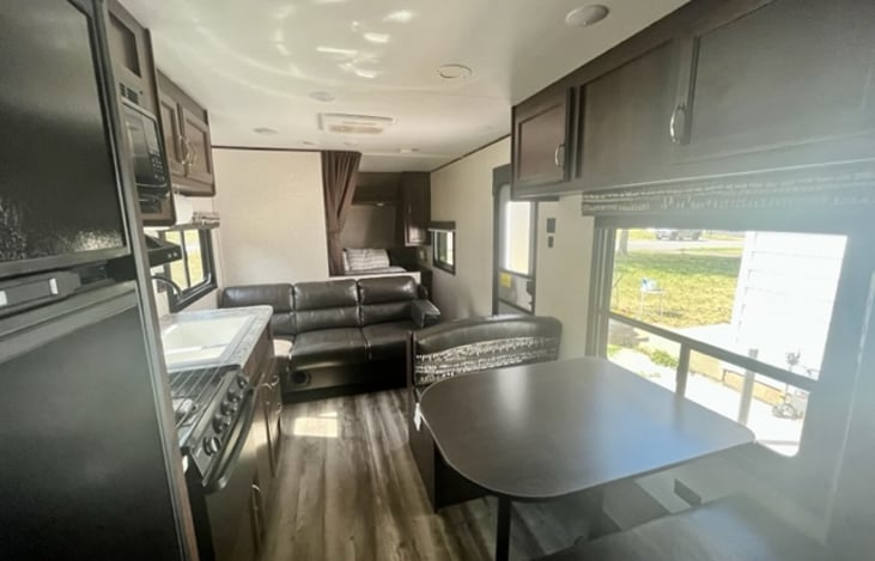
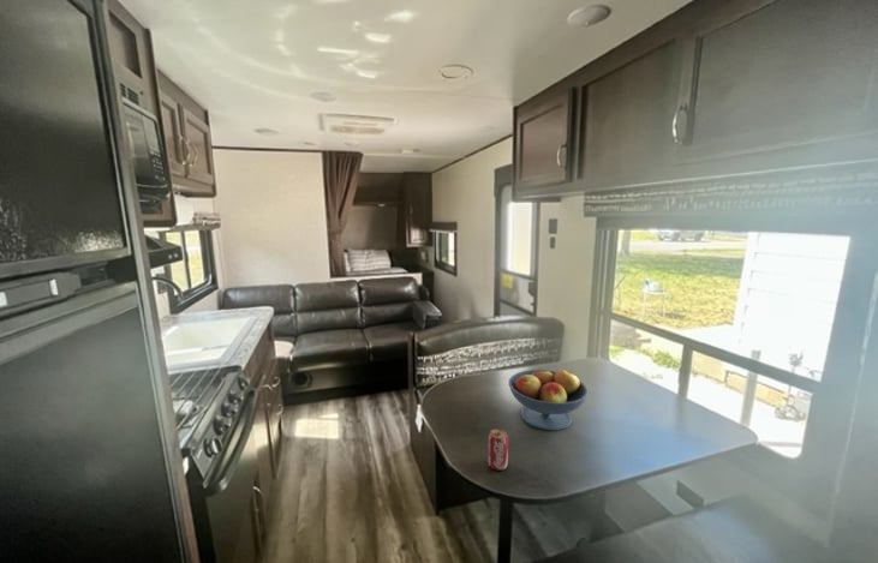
+ fruit bowl (546, 395)
+ beverage can (497, 449)
